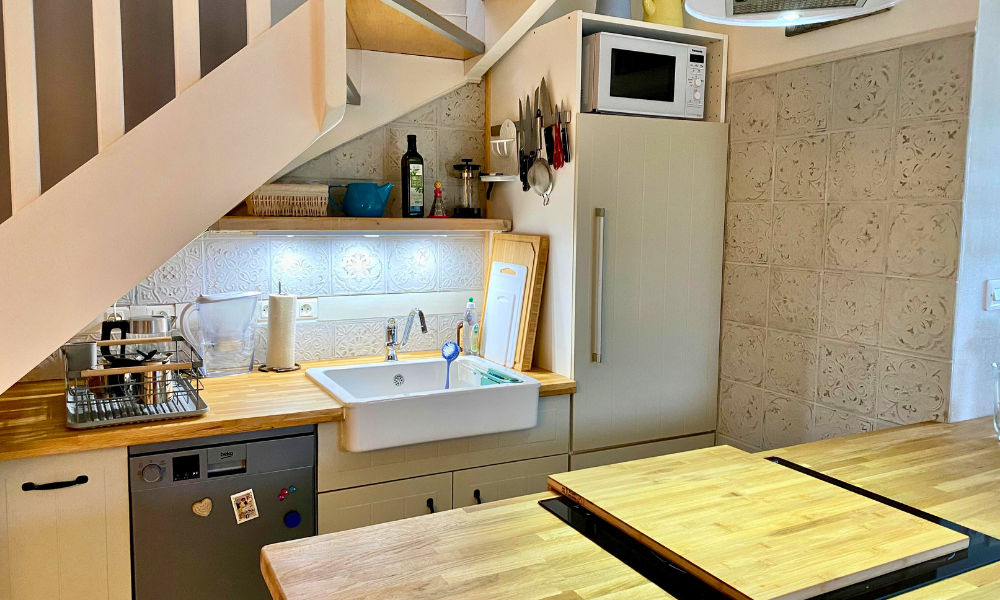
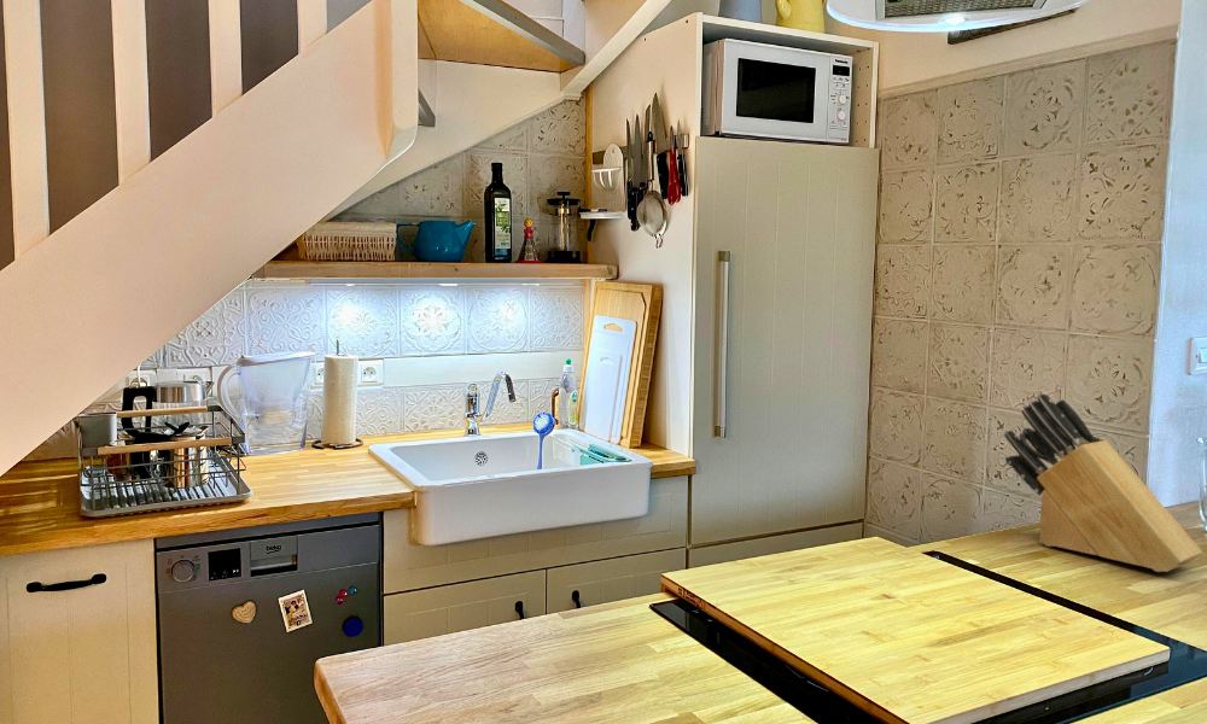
+ knife block (1097, 474)
